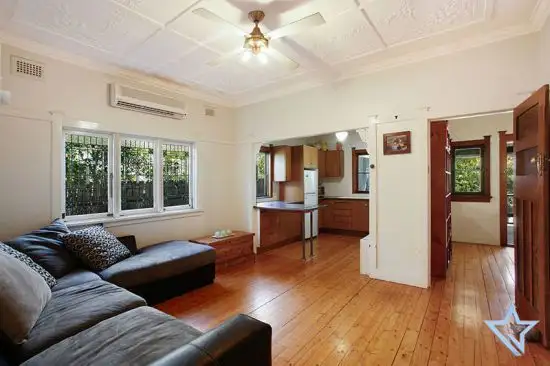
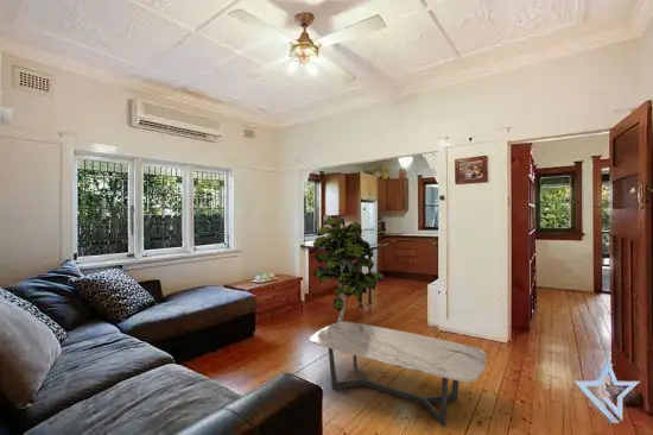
+ coffee table (393, 365)
+ indoor plant (345, 271)
